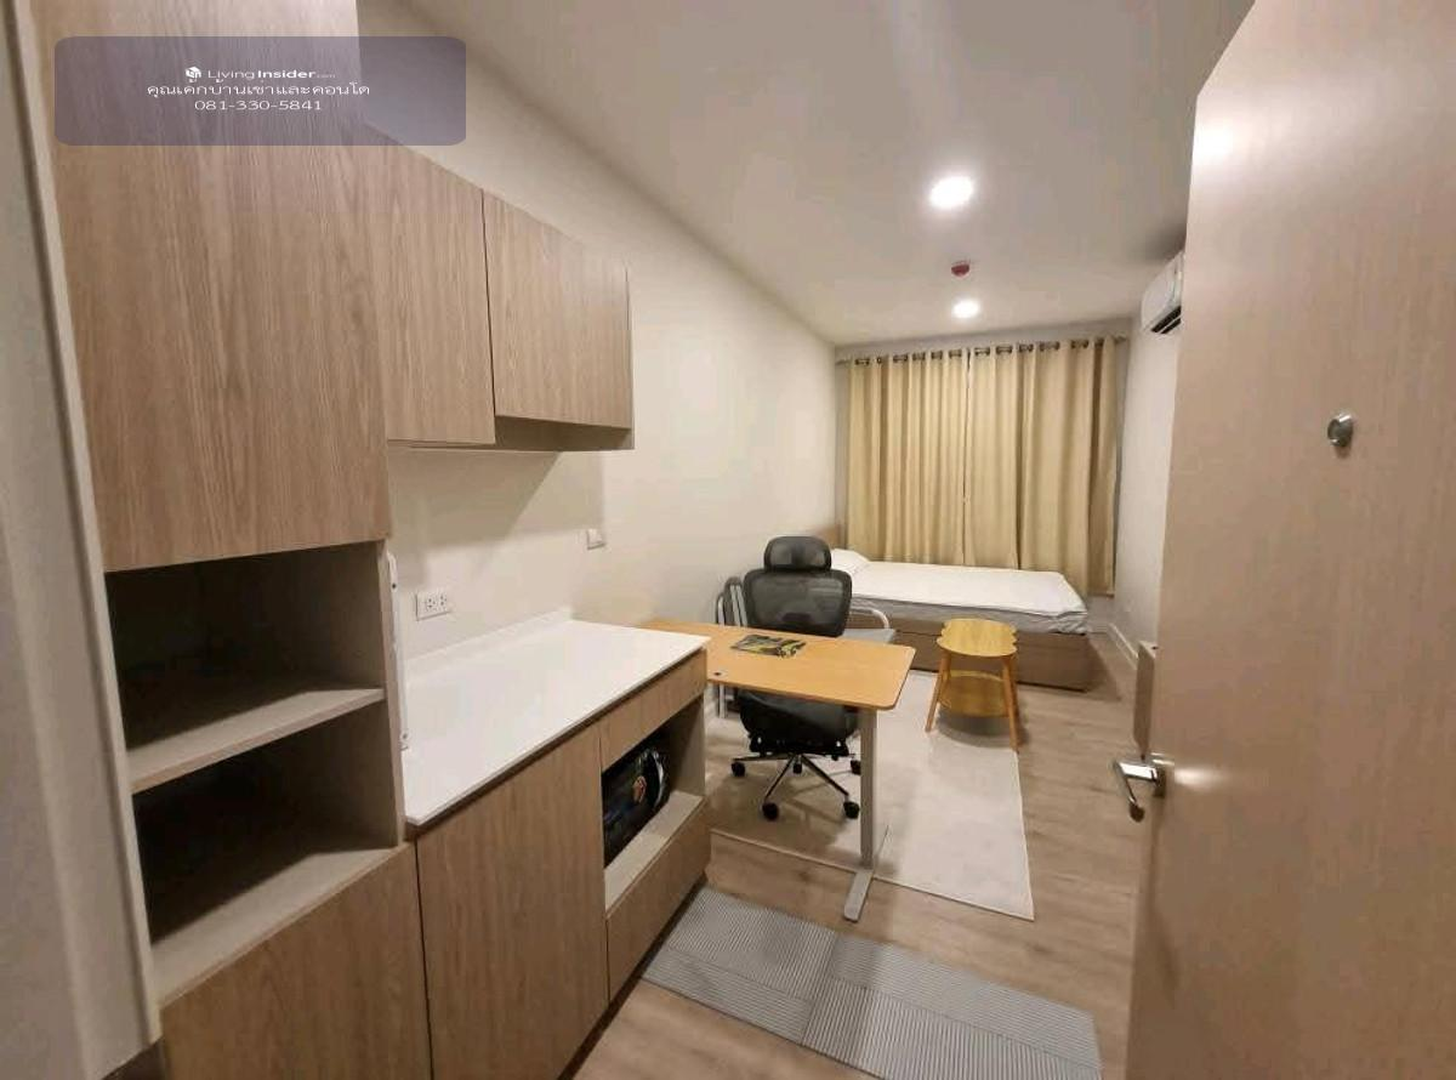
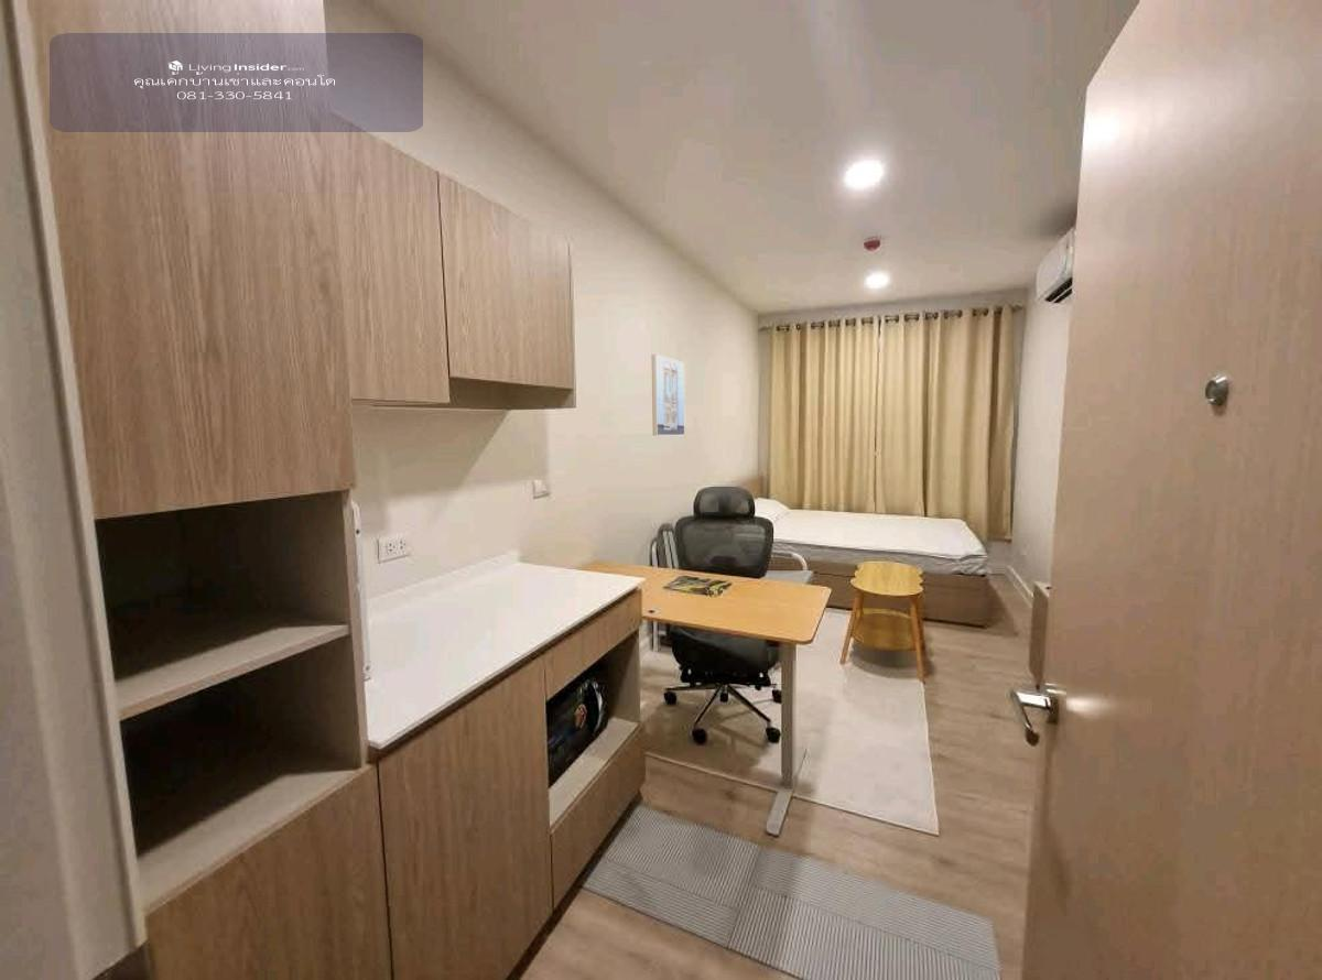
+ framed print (669, 398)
